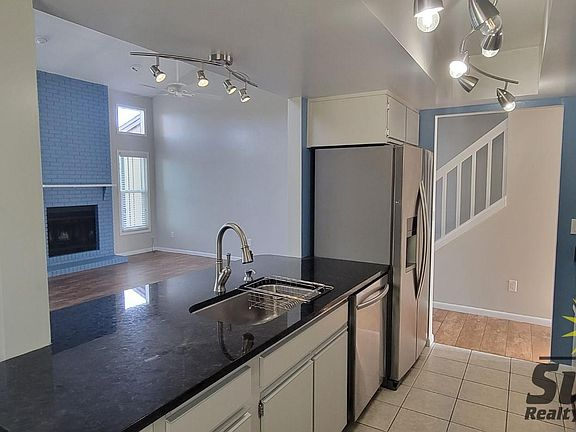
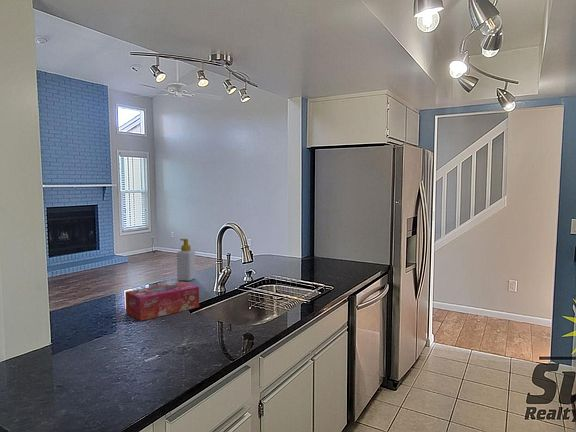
+ soap bottle (186, 259)
+ tissue box (163, 299)
